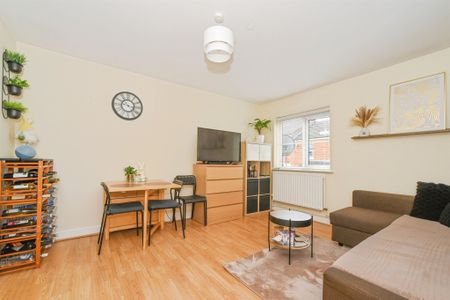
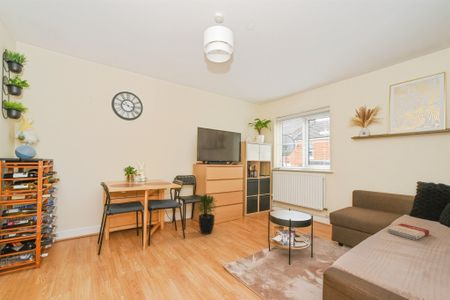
+ book (408, 231)
+ potted plant (205, 212)
